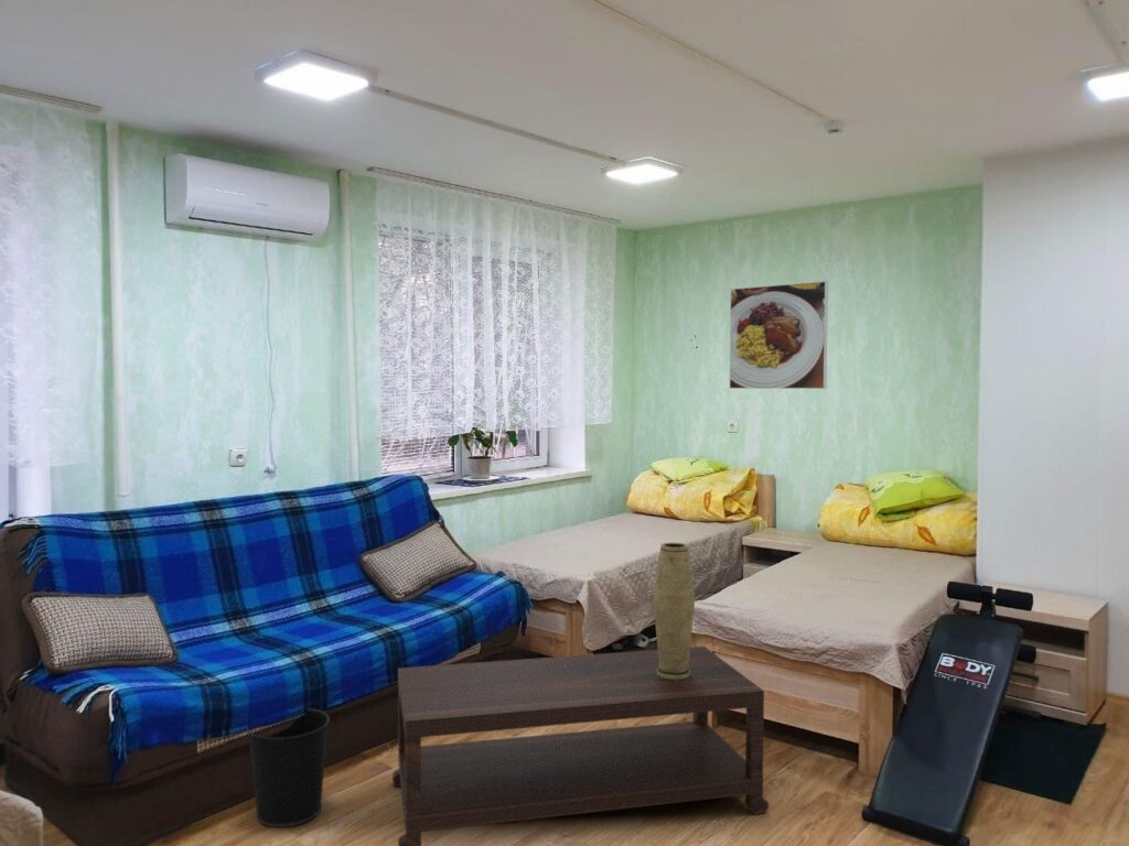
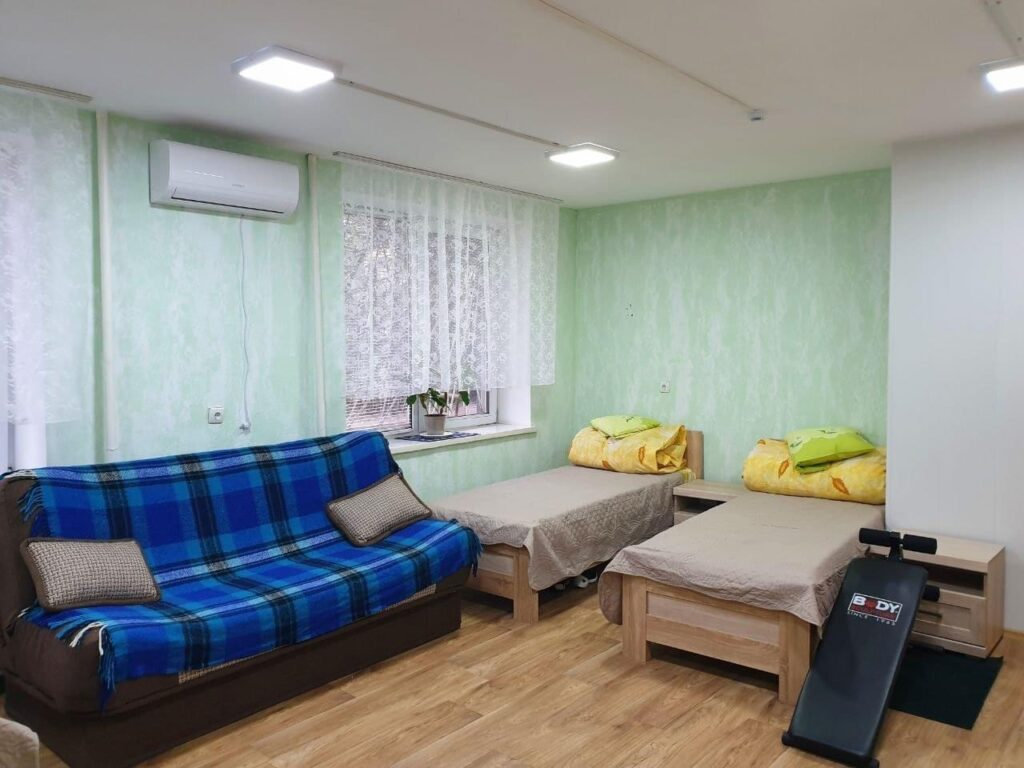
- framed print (776, 337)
- wastebasket (289, 767)
- coffee table (573, 738)
- vase (674, 608)
